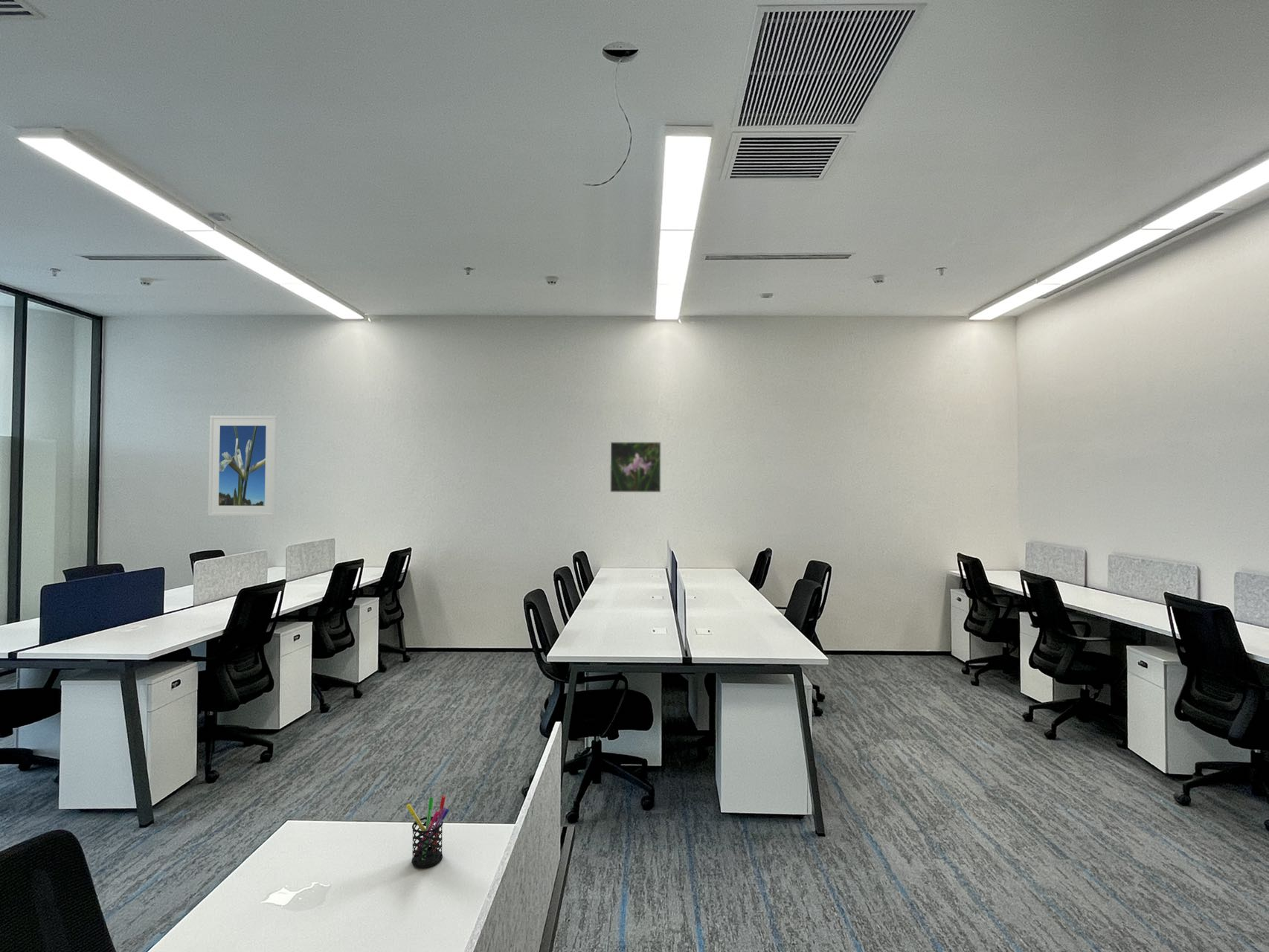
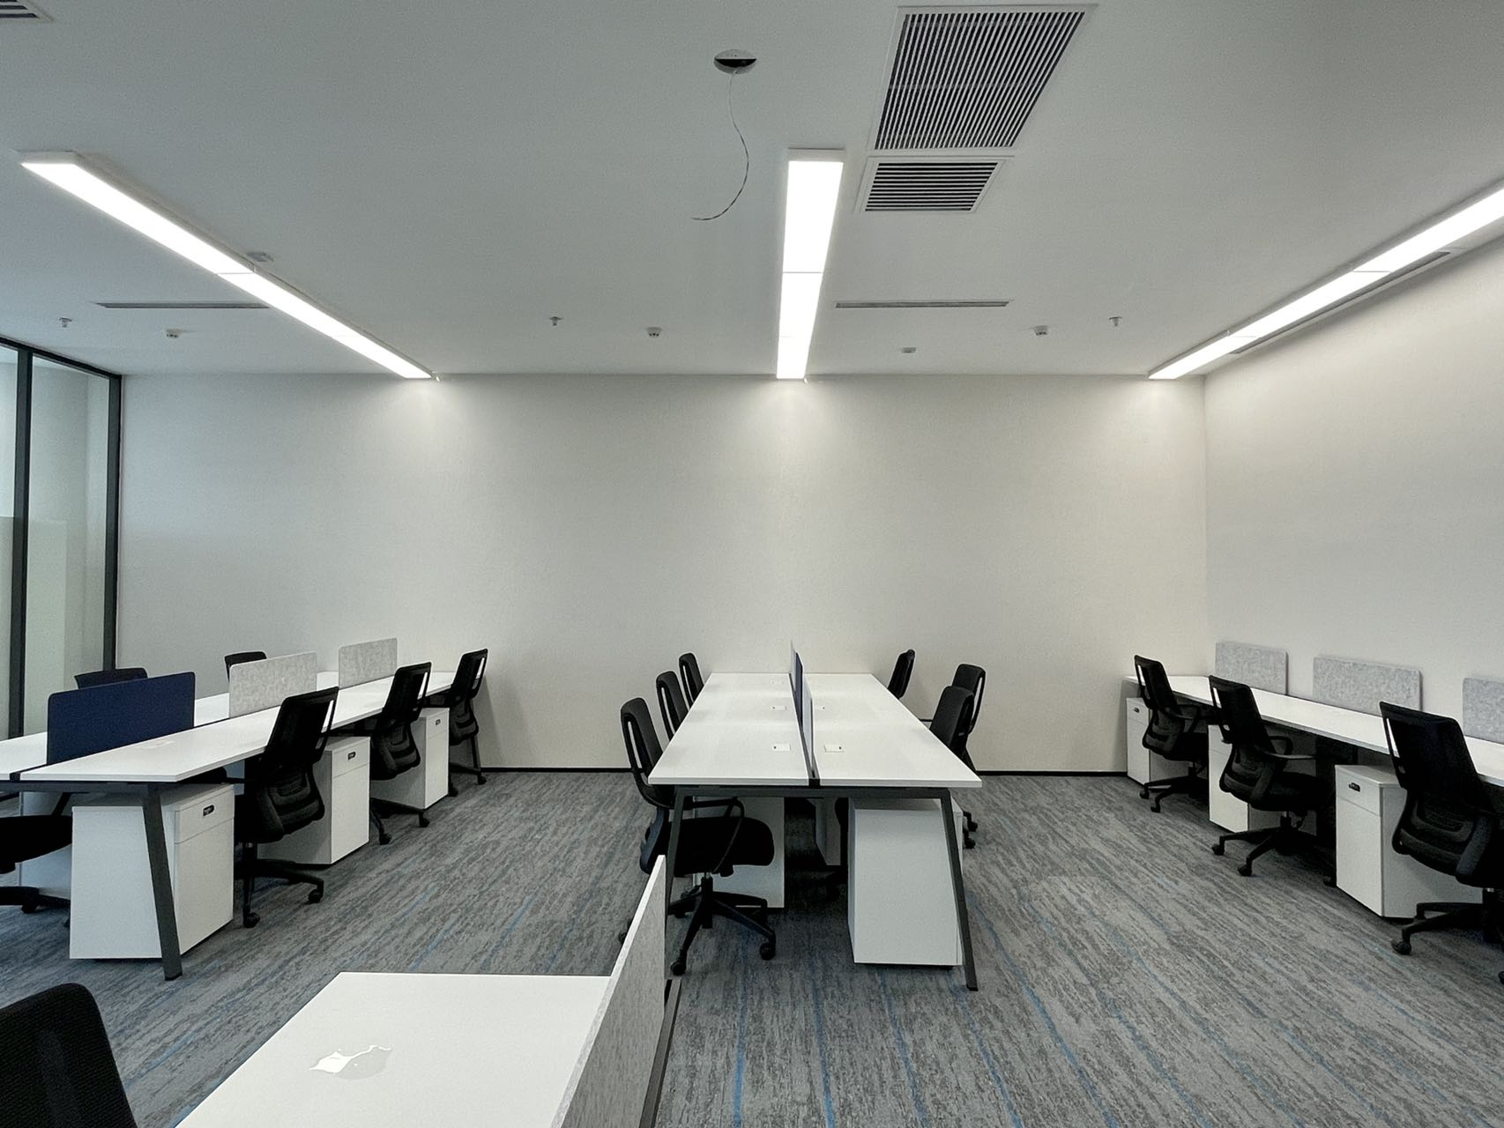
- pen holder (429, 826)
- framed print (242, 466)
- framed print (635, 467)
